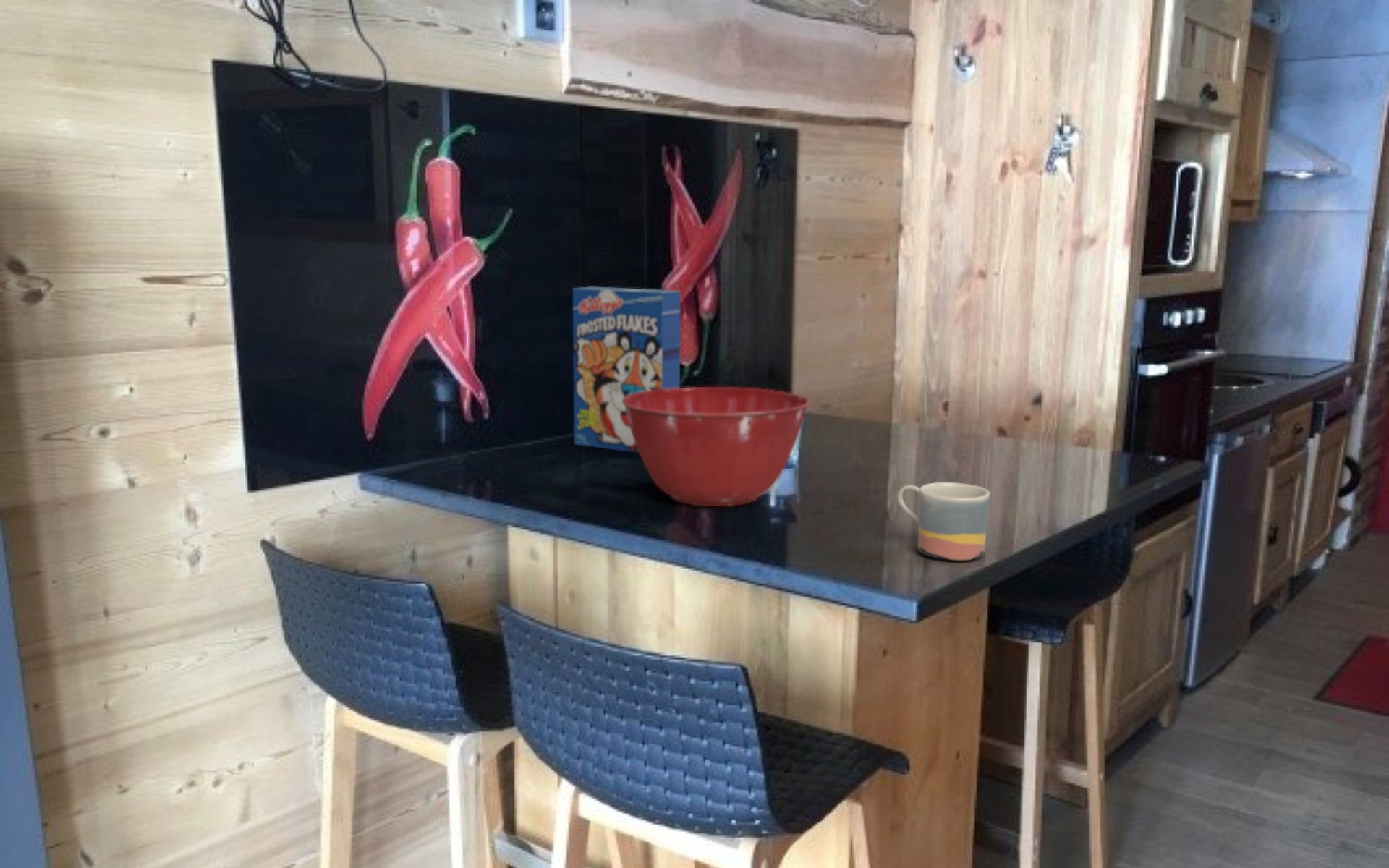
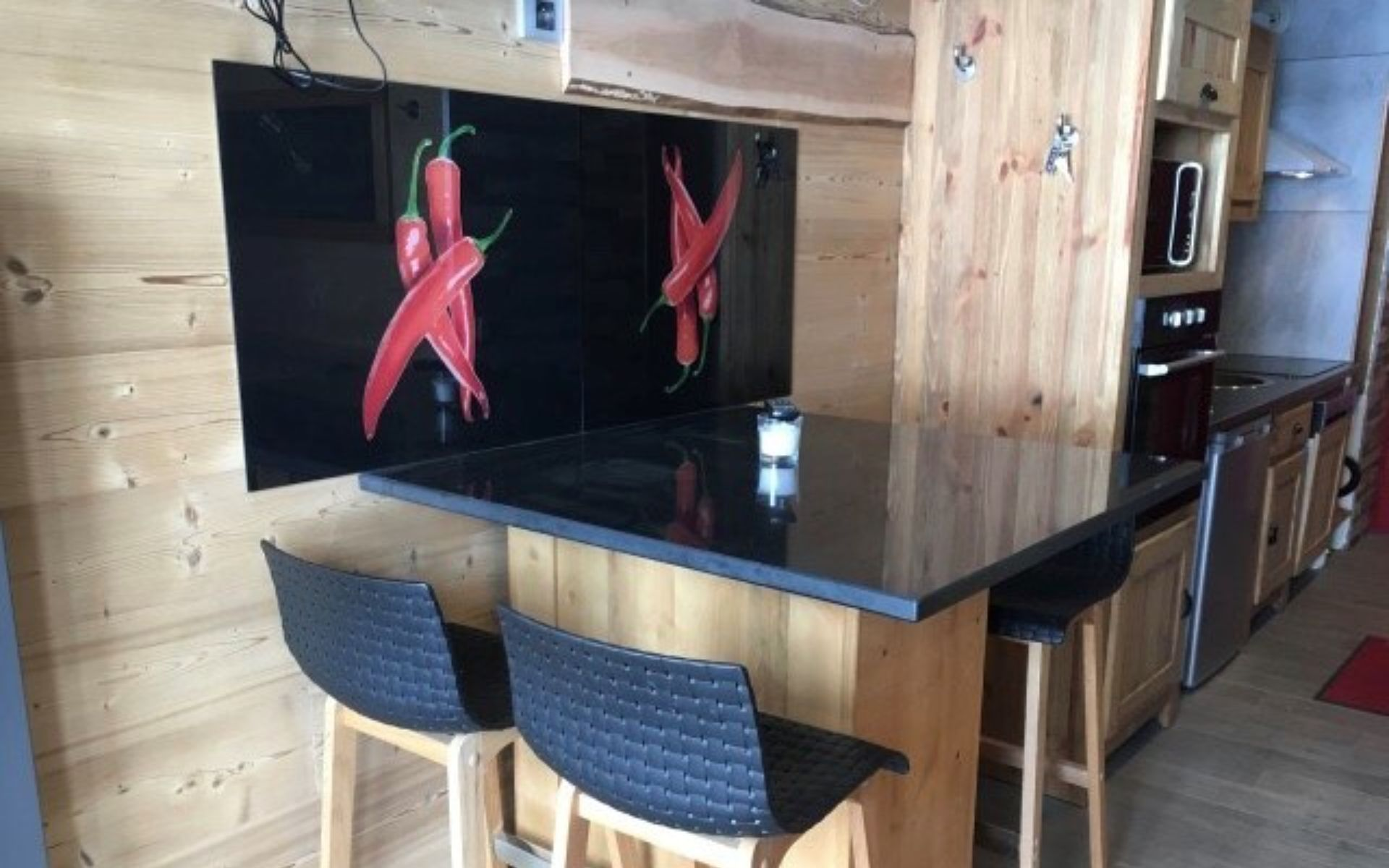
- mixing bowl (715, 447)
- mug (940, 519)
- cereal box (626, 369)
